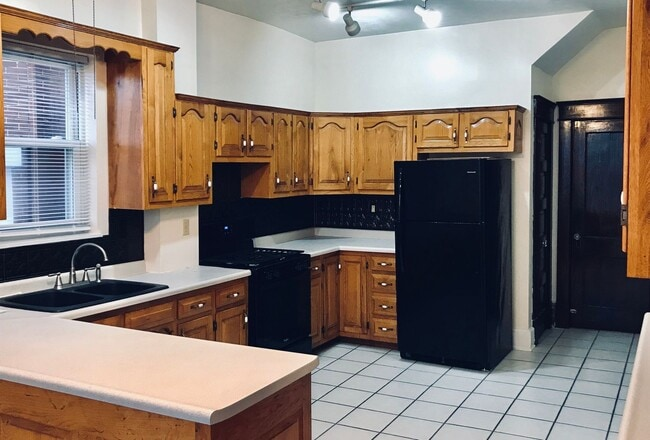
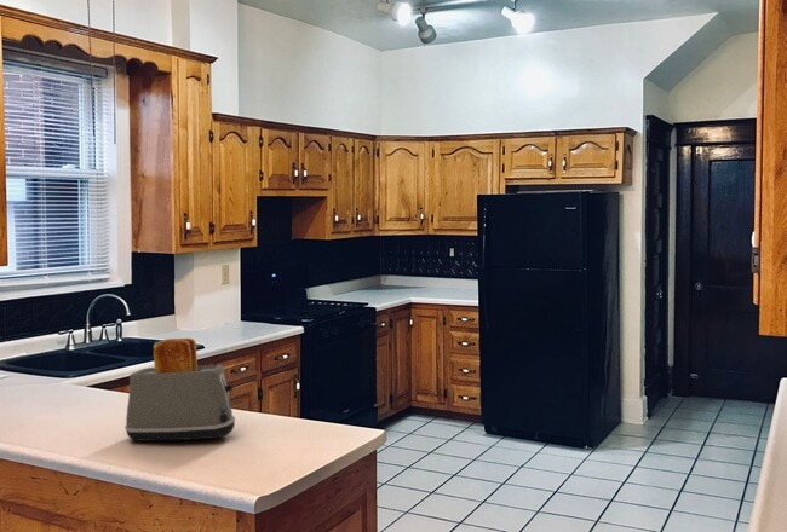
+ toaster (179, 388)
